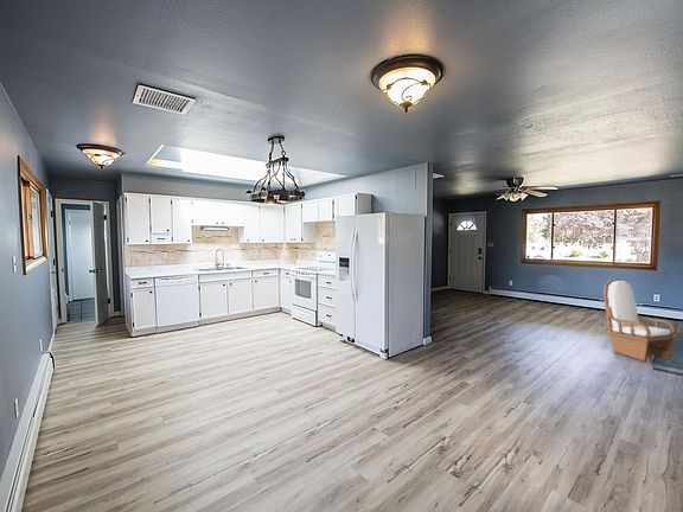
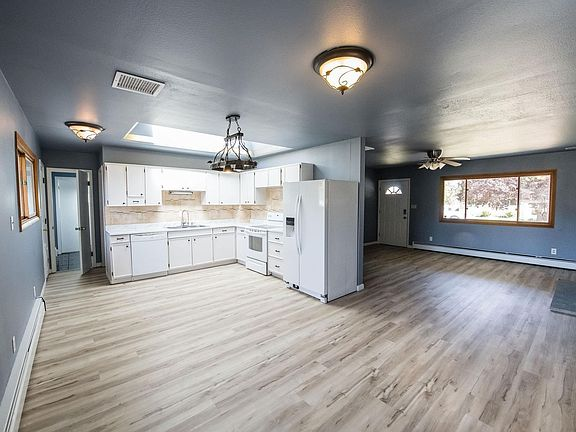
- armchair (636, 318)
